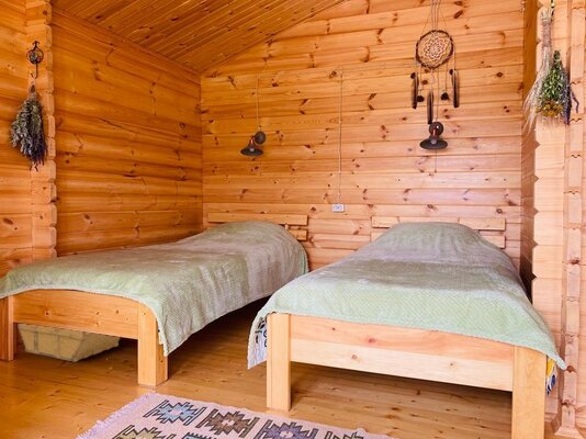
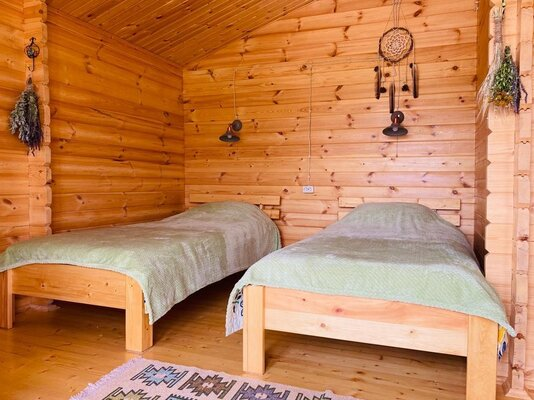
- storage bin (72, 330)
